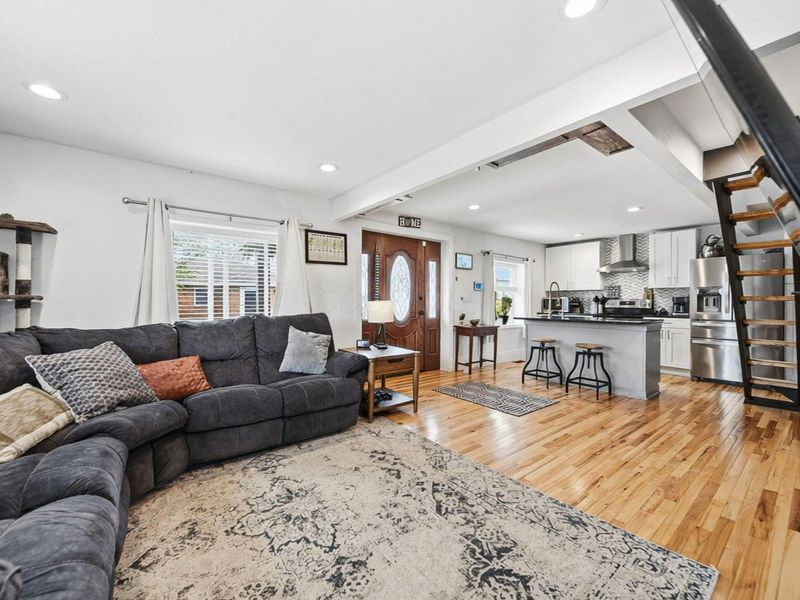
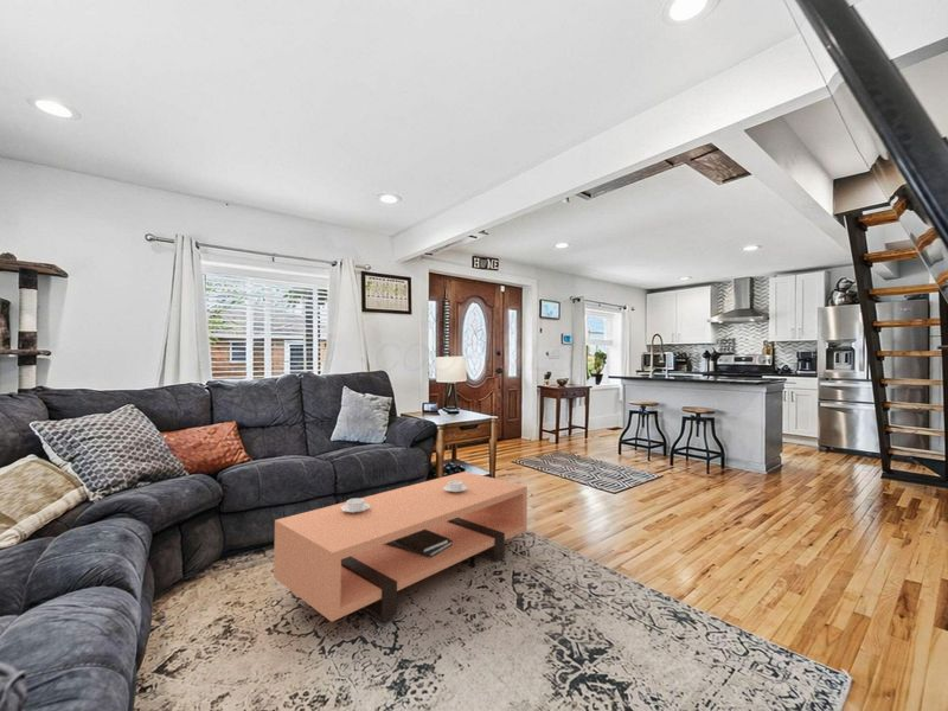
+ coffee table (416, 530)
